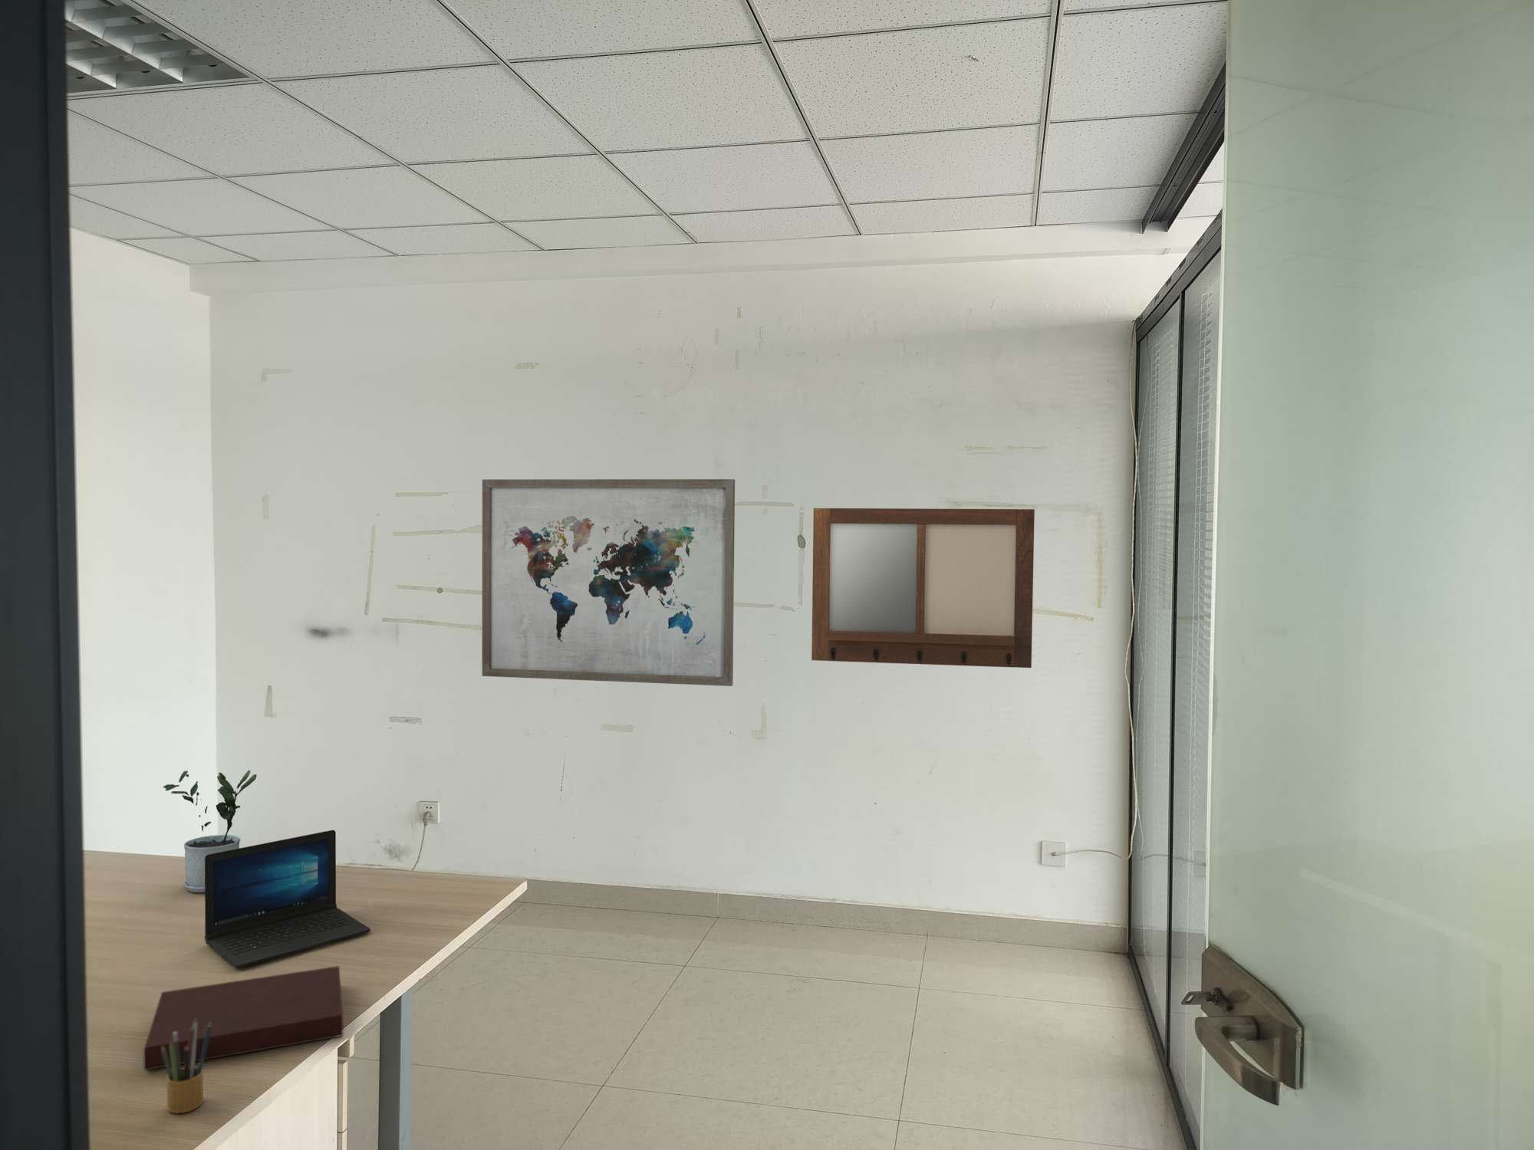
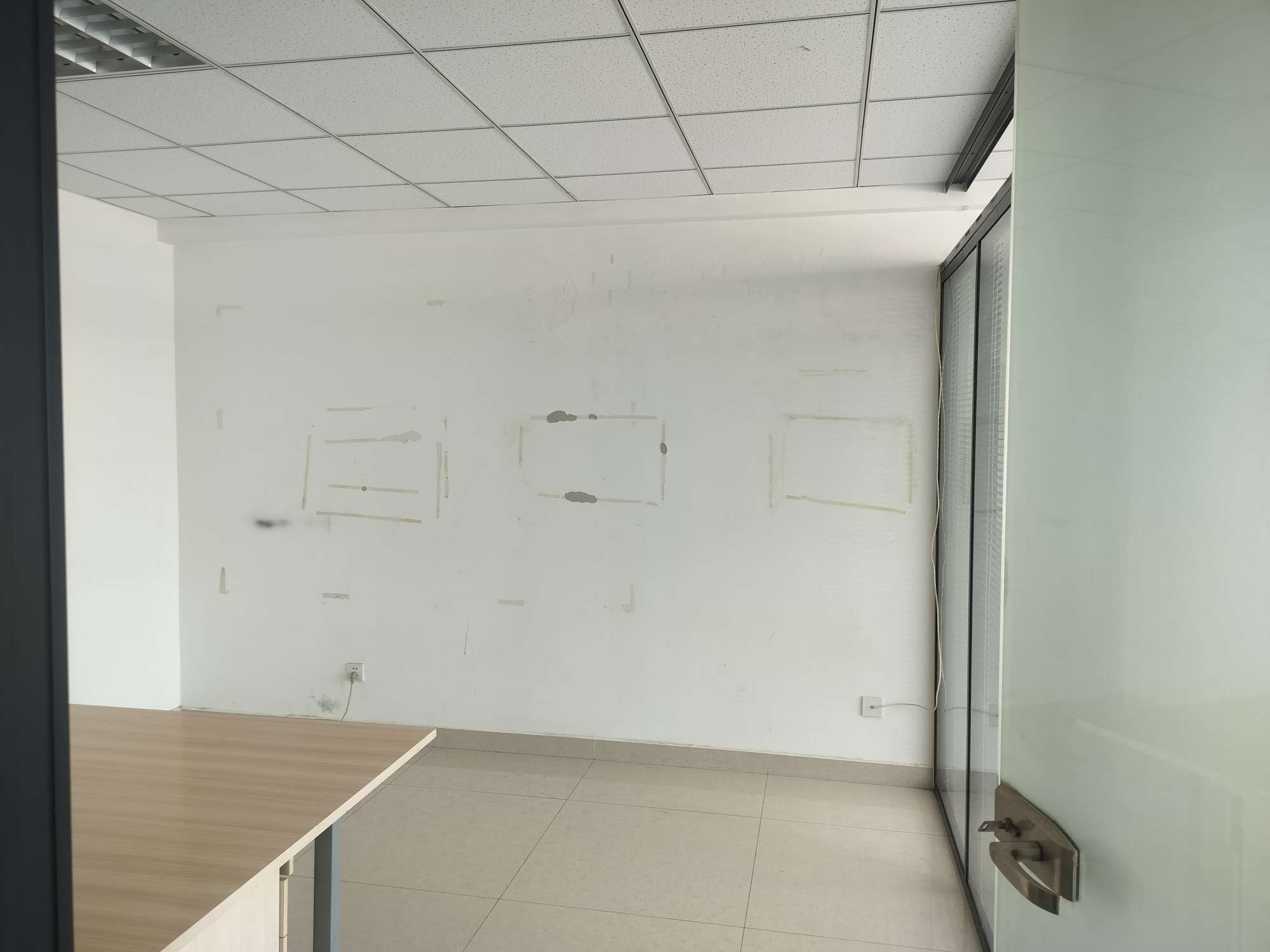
- laptop (289, 894)
- notebook (250, 1013)
- writing board (919, 587)
- pencil box (186, 1067)
- potted plant (208, 824)
- wall art (604, 580)
